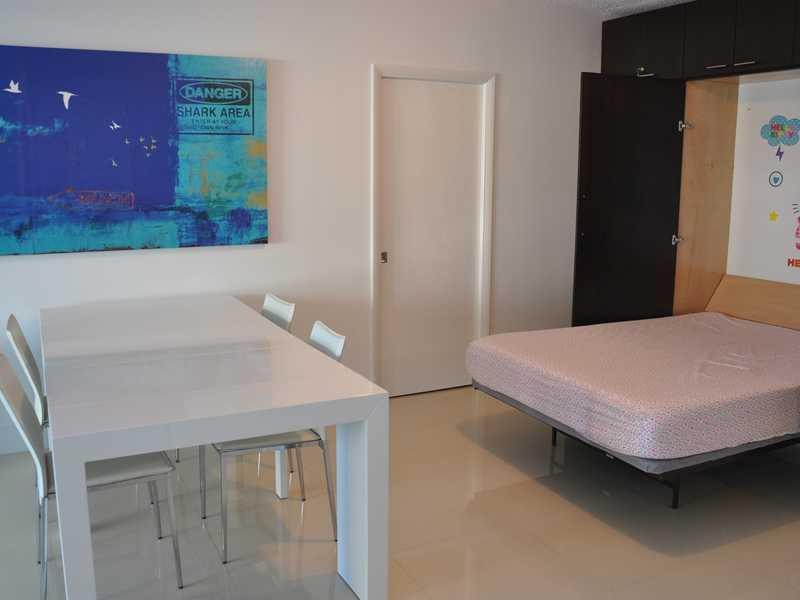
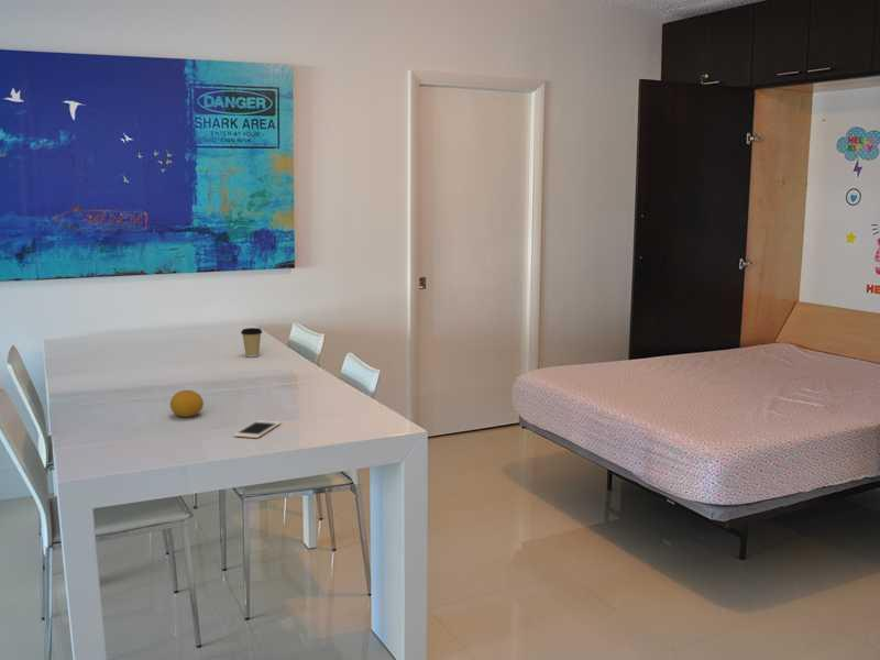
+ fruit (186, 403)
+ cell phone (257, 428)
+ coffee cup (252, 341)
